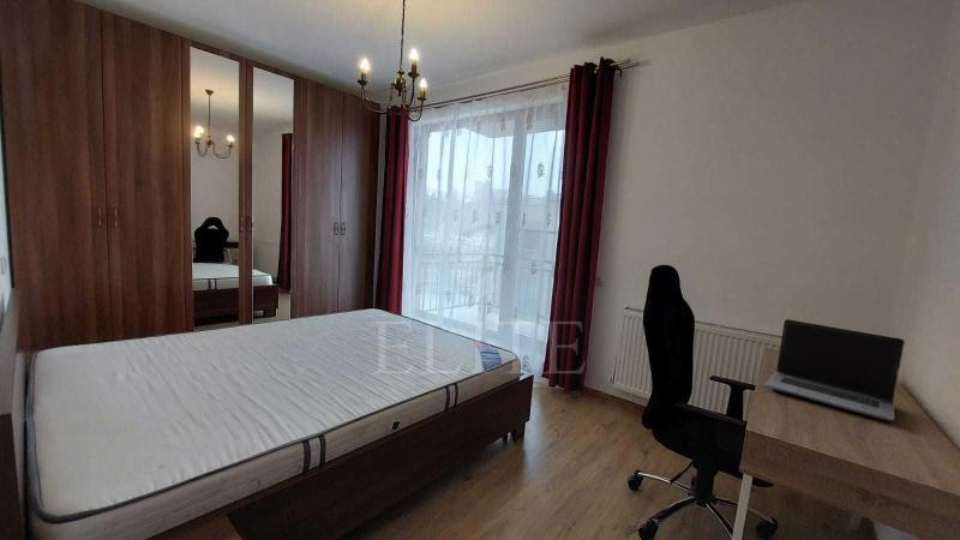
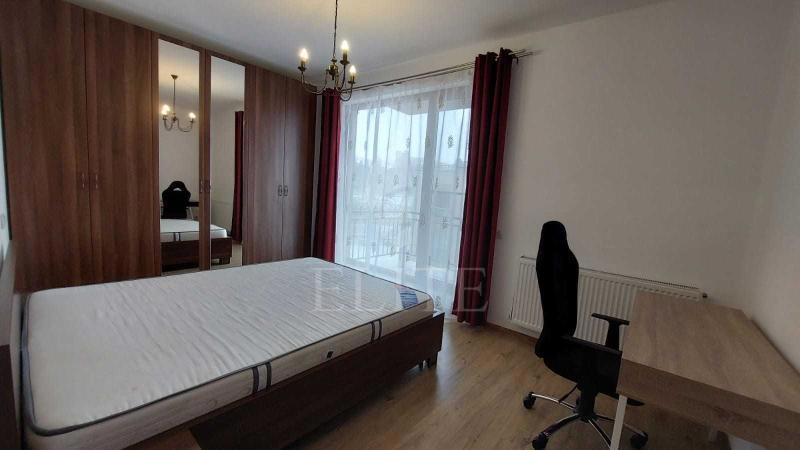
- laptop computer (832, 365)
